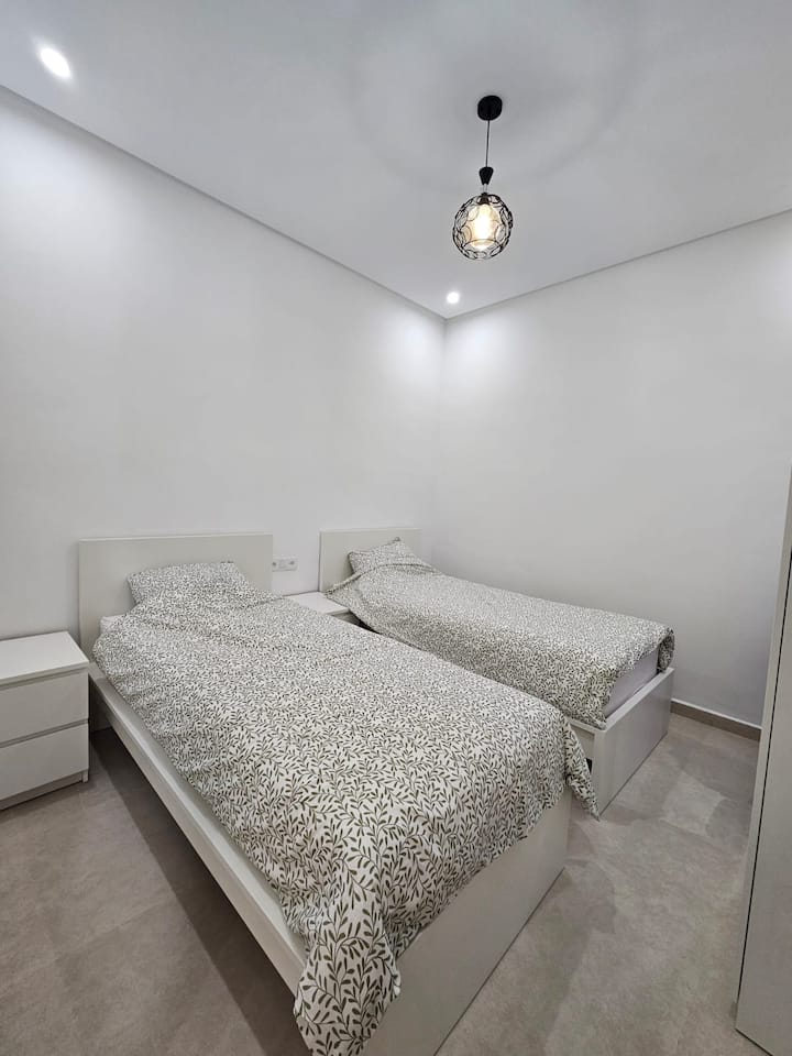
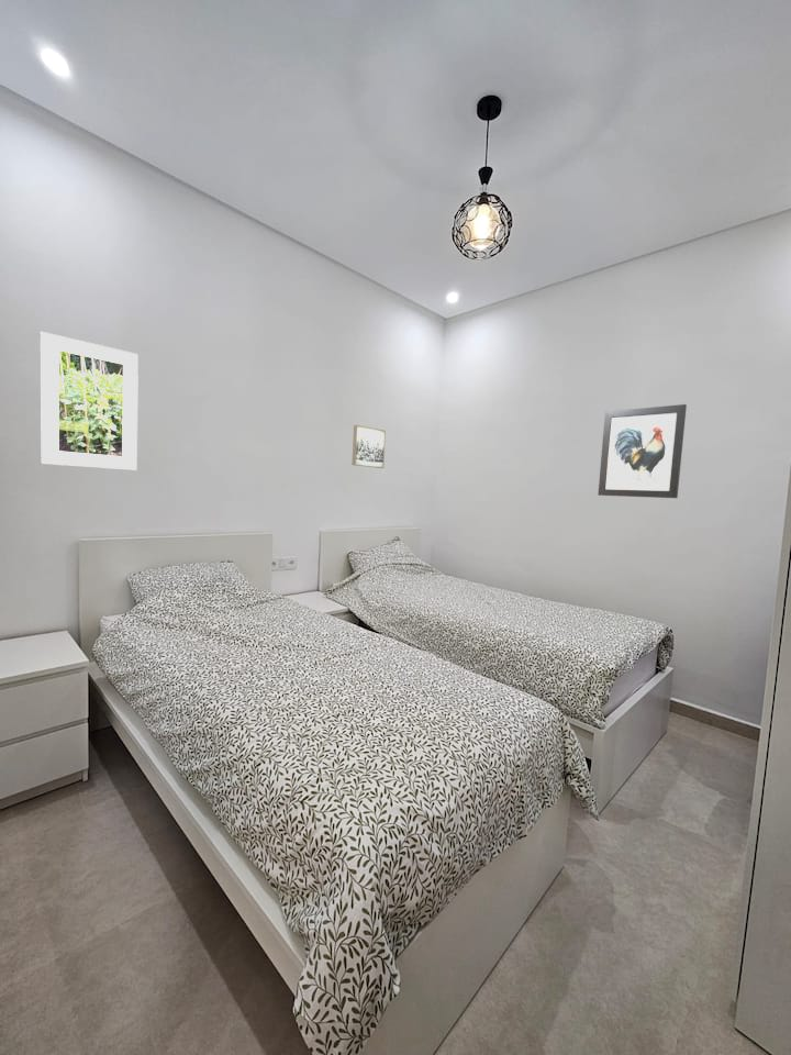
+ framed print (91, 406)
+ wall art (639, 453)
+ wall art (369, 447)
